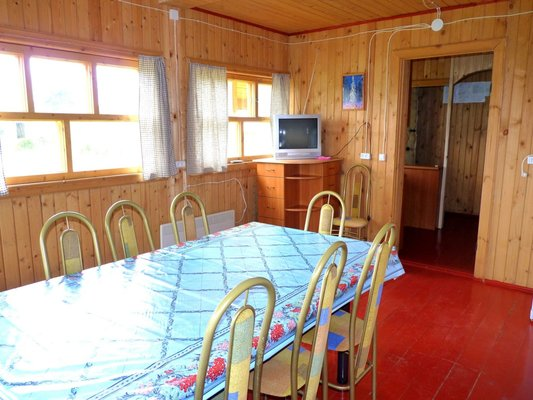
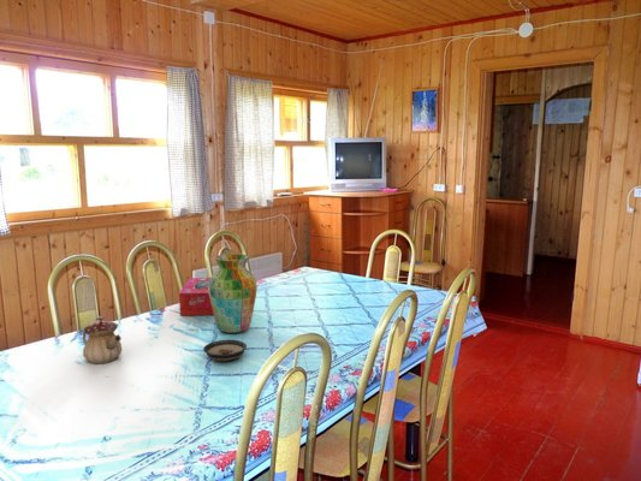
+ teapot (100, 337)
+ tissue box (202, 295)
+ saucer (225, 351)
+ vase (232, 293)
